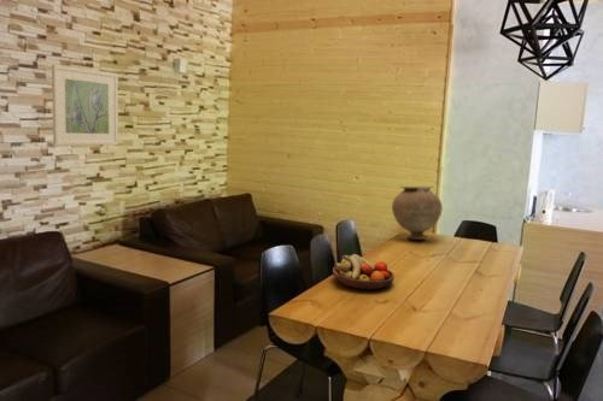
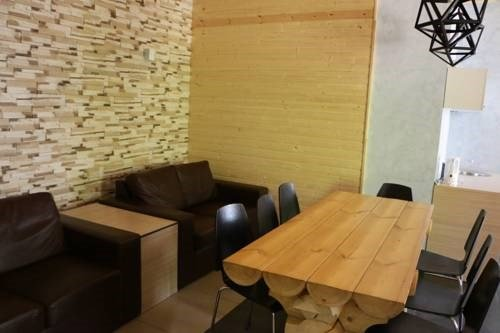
- fruit bowl (363, 269)
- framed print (87, 107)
- vase (416, 212)
